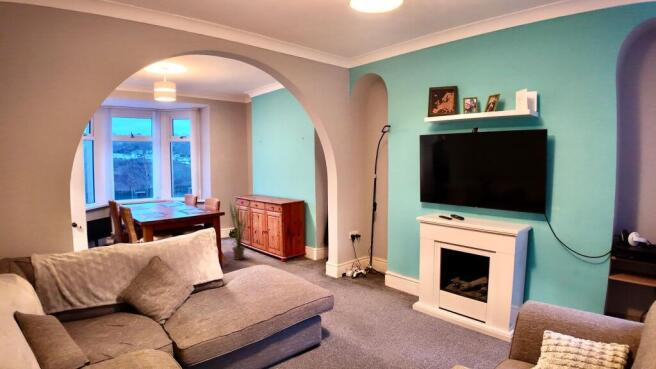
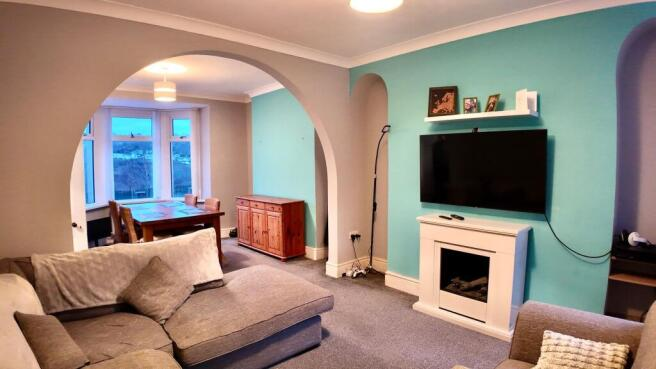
- house plant (240, 228)
